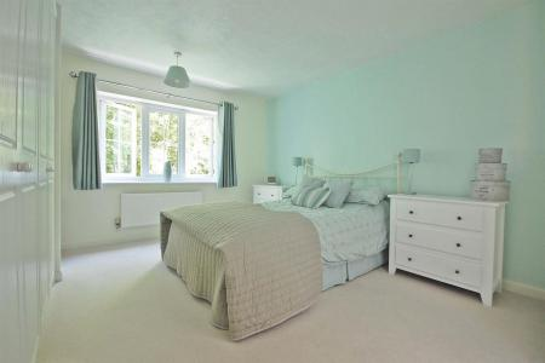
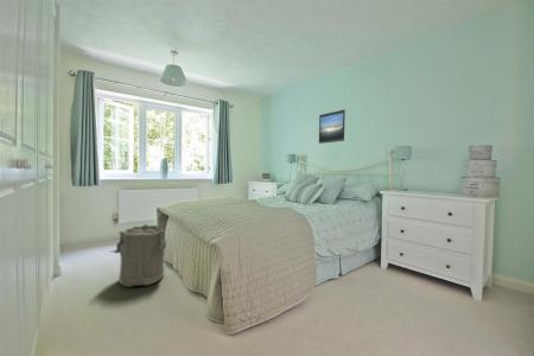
+ laundry hamper (144, 252)
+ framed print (331, 127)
